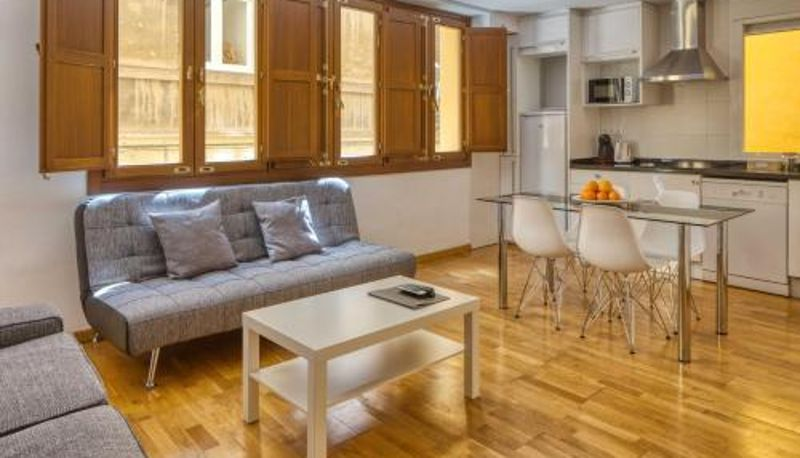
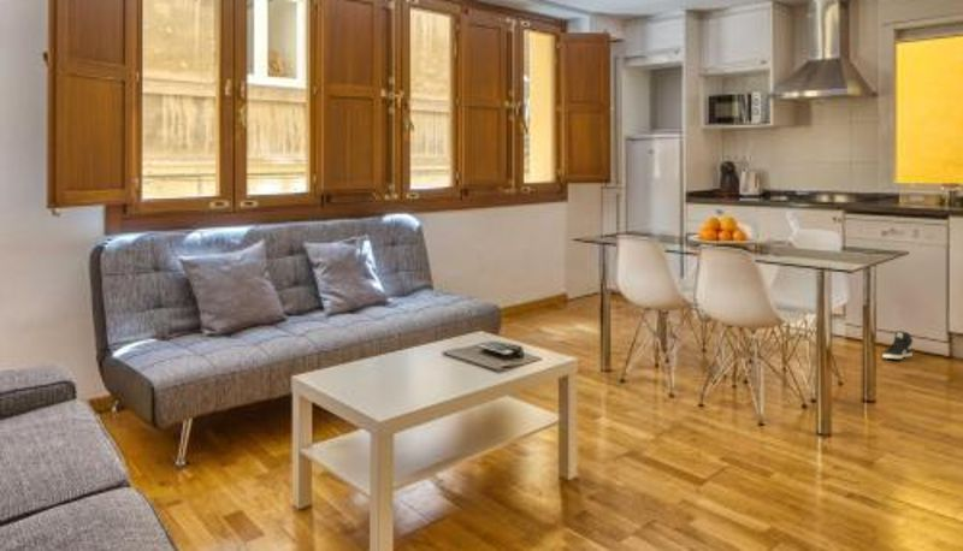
+ sneaker (896, 344)
